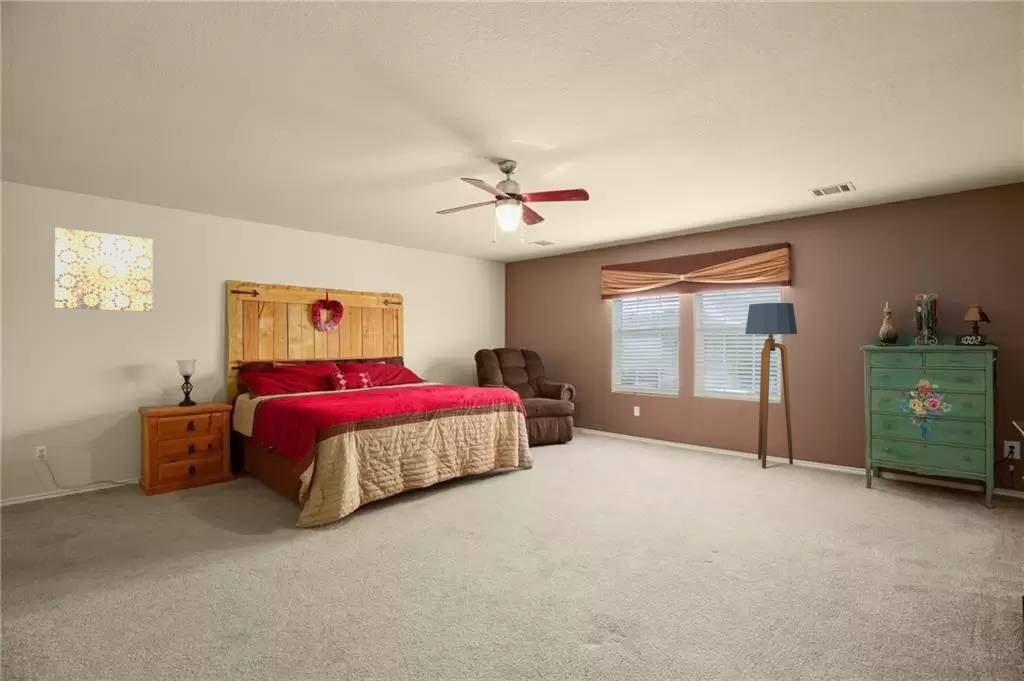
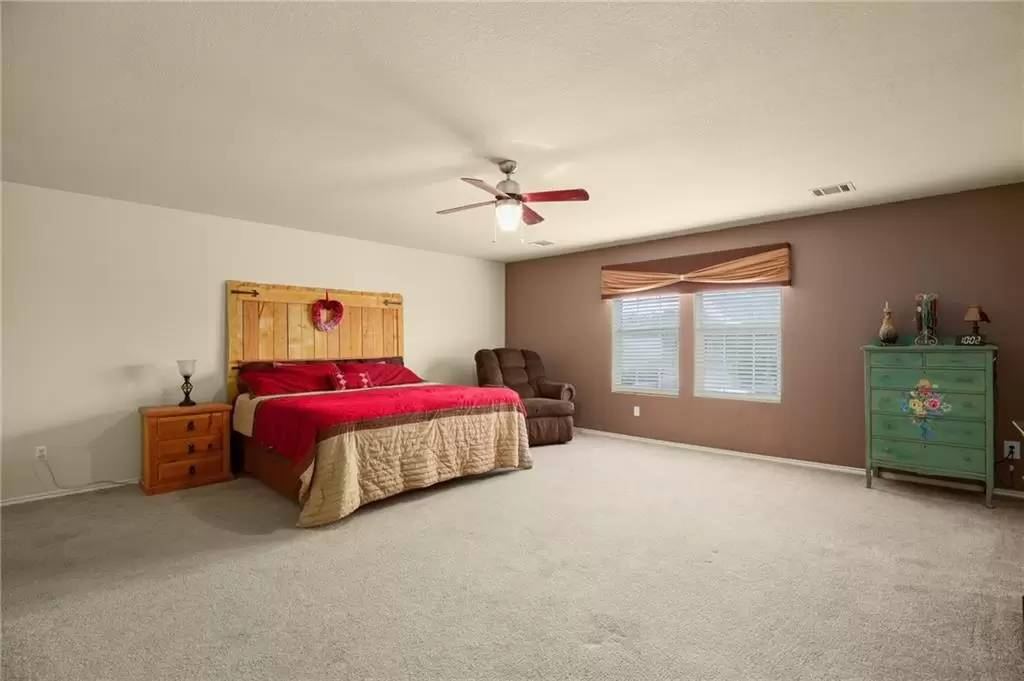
- floor lamp (768, 384)
- wall art (106, 271)
